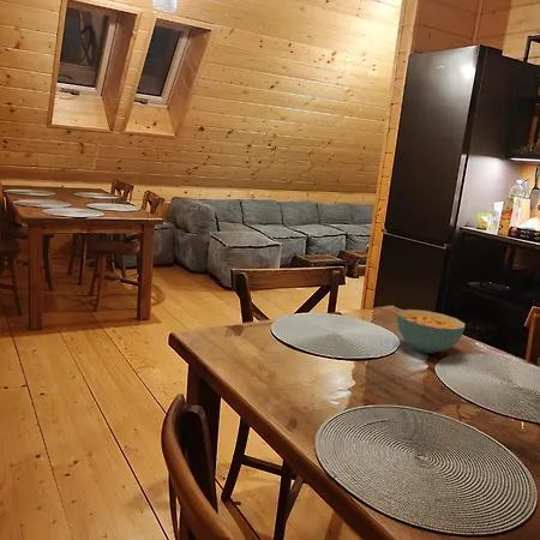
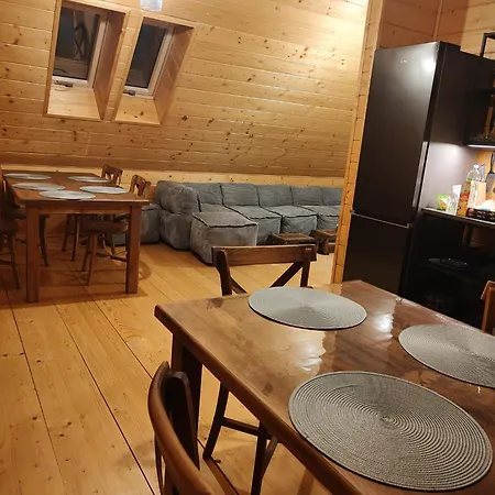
- cereal bowl (427, 334)
